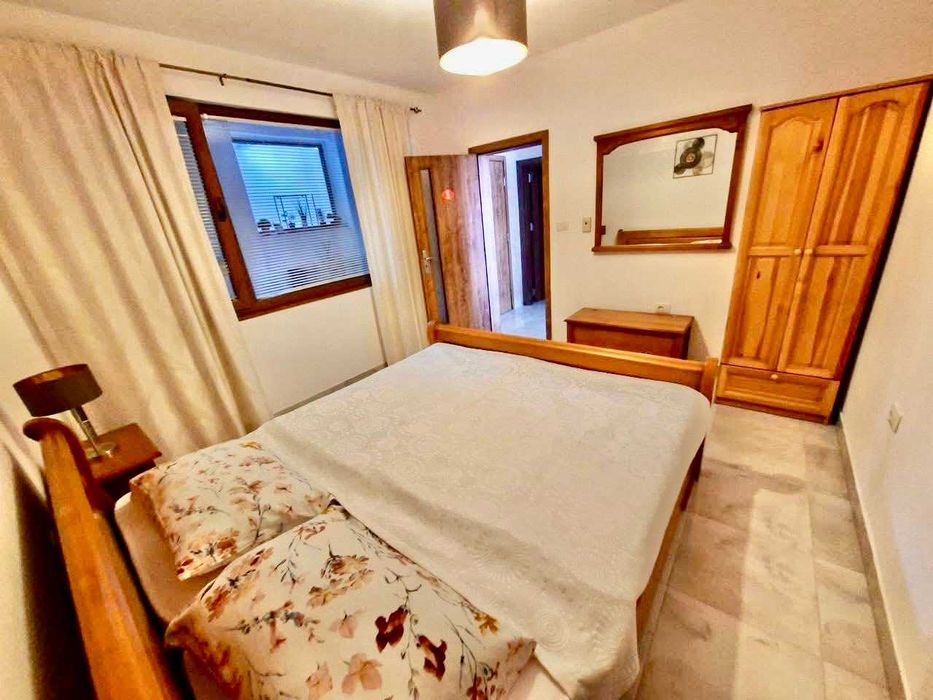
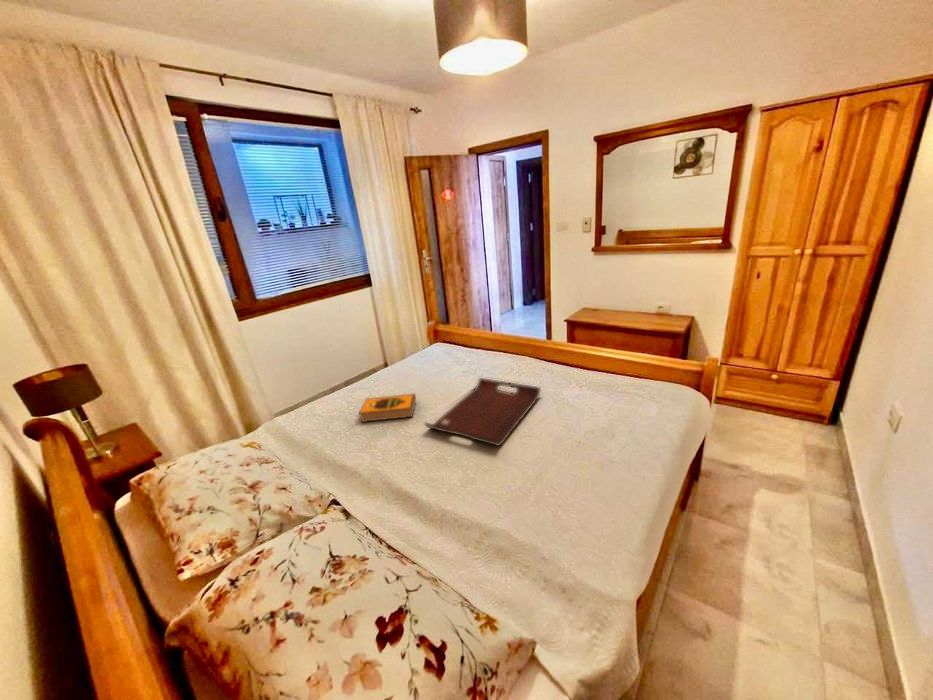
+ serving tray (486, 408)
+ hardback book (388, 406)
